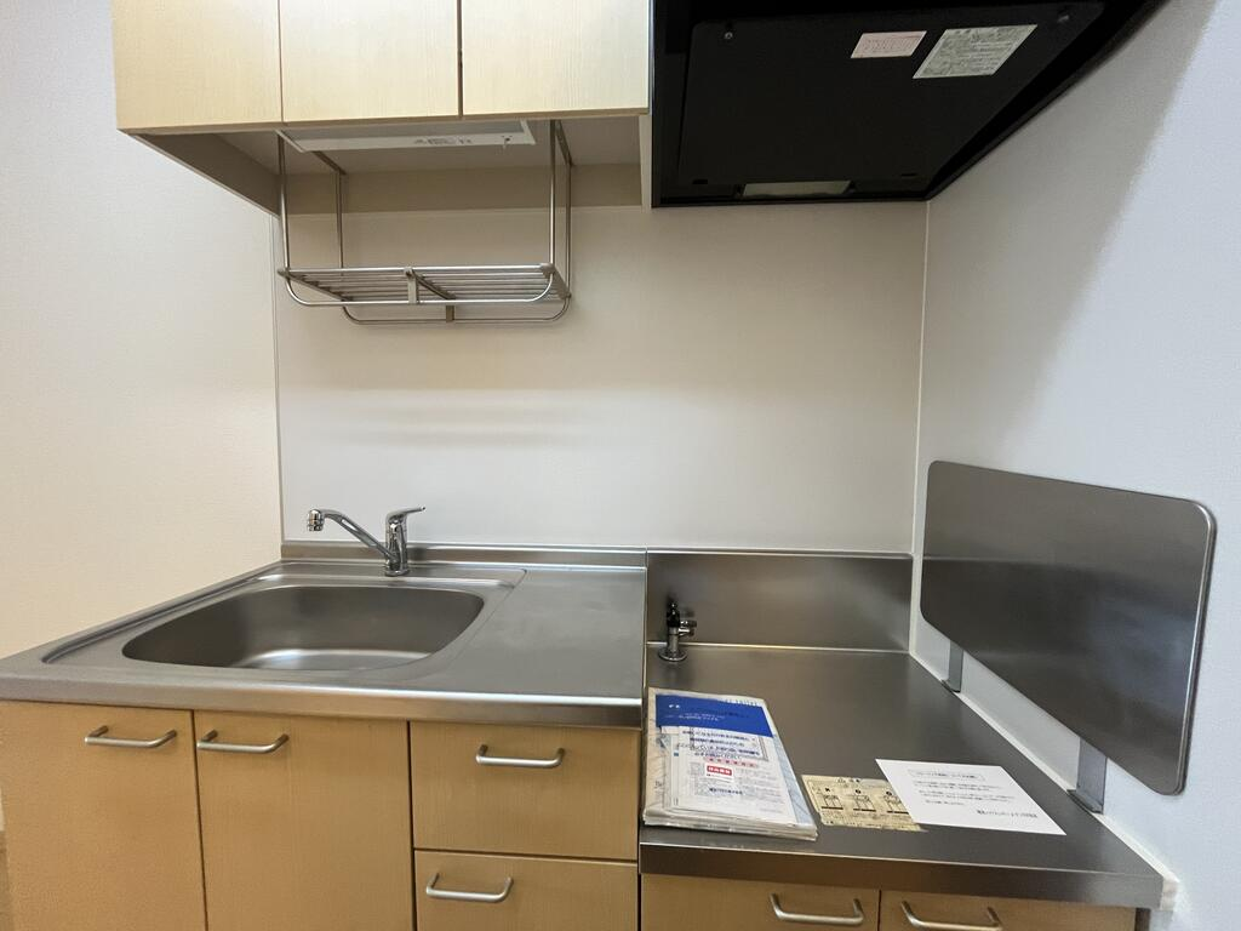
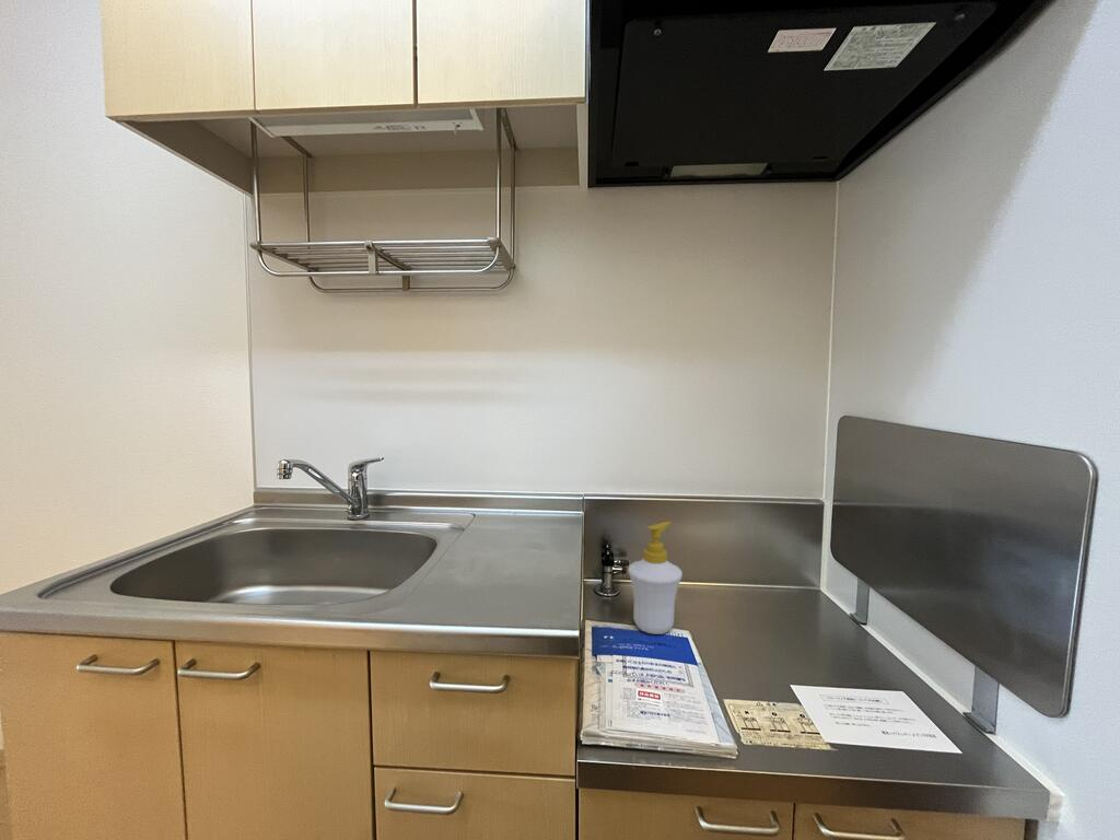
+ soap bottle (654, 575)
